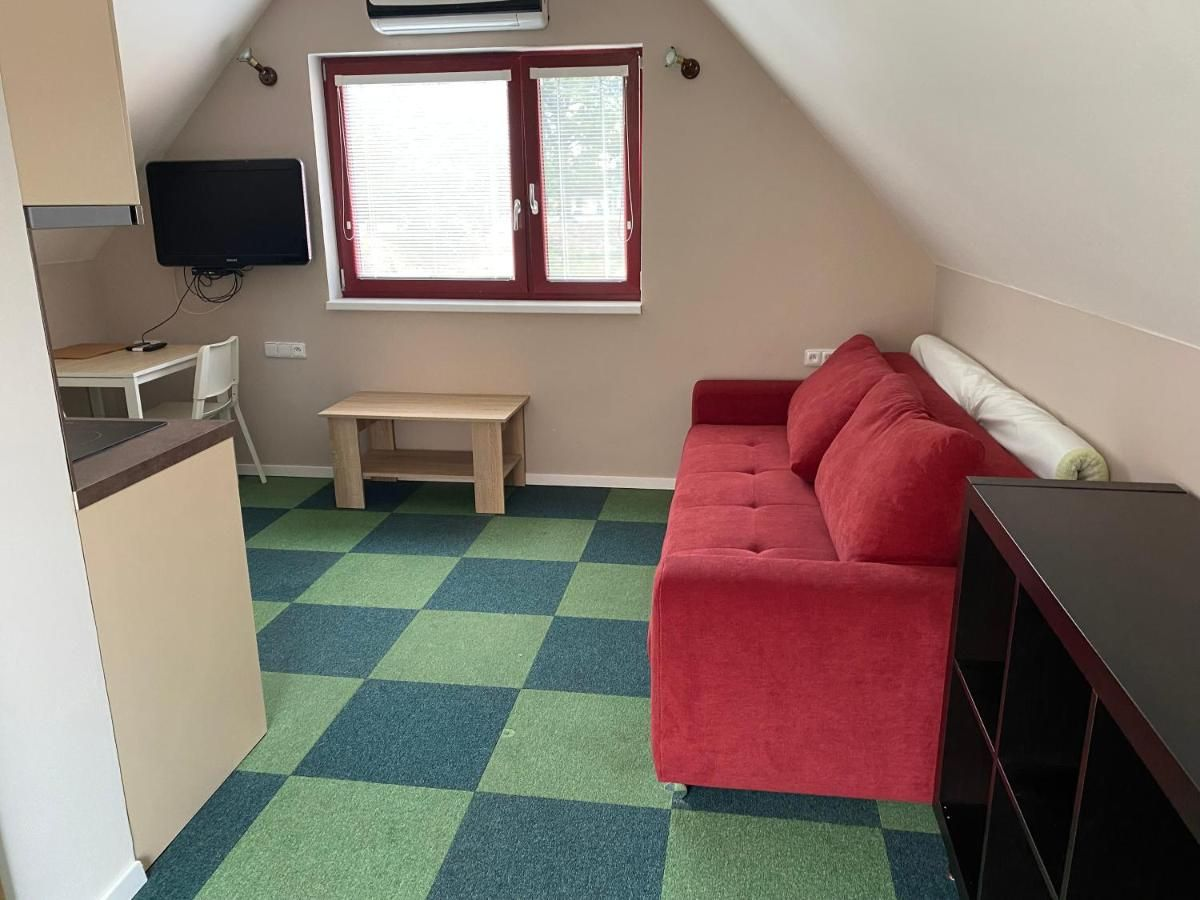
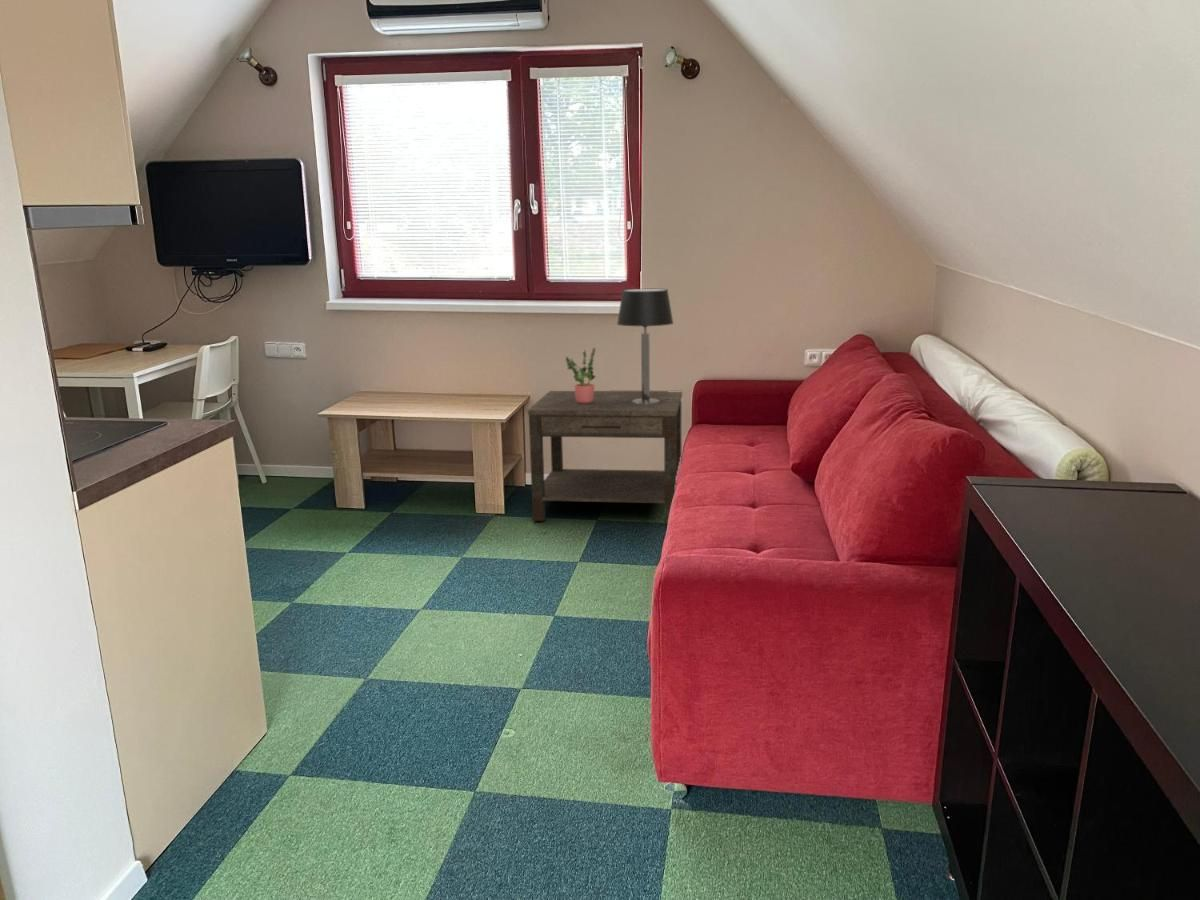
+ table lamp (645, 346)
+ potted plant (577, 376)
+ side table (609, 470)
